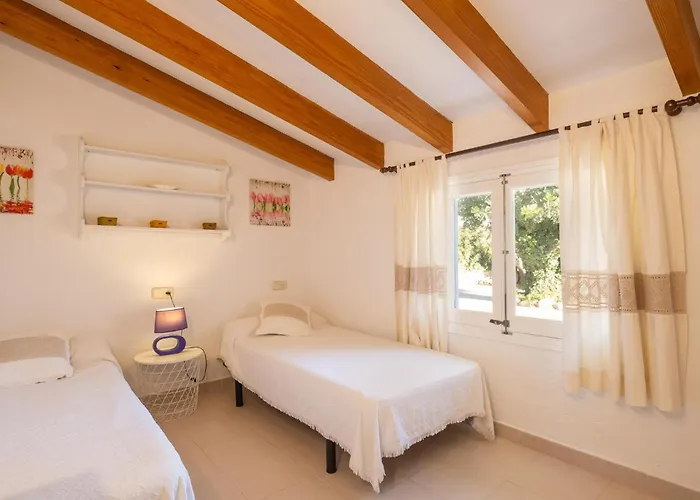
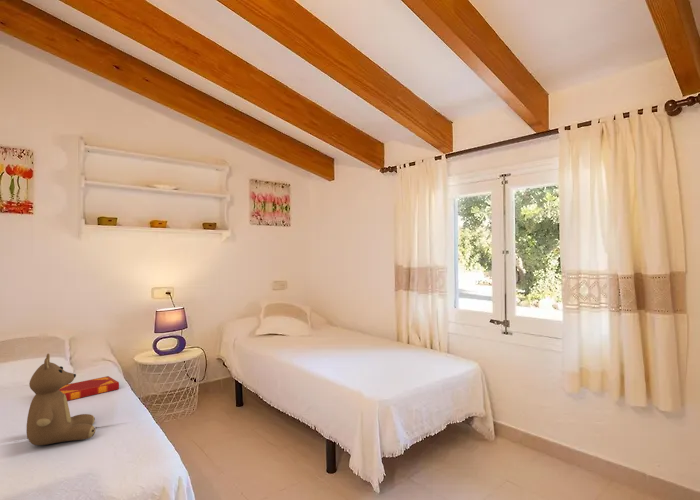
+ teddy bear (62, 396)
+ hardback book (85, 388)
